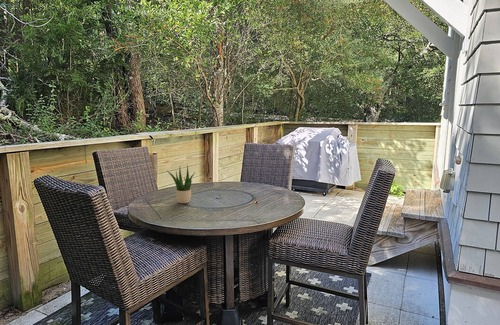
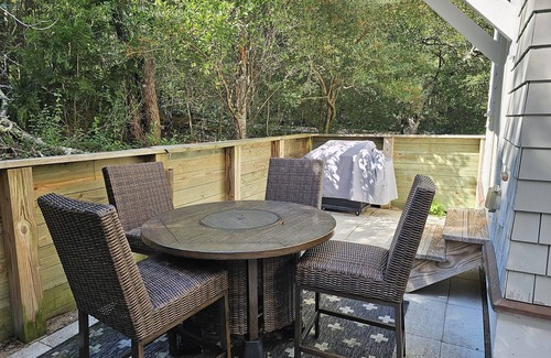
- potted plant (182, 182)
